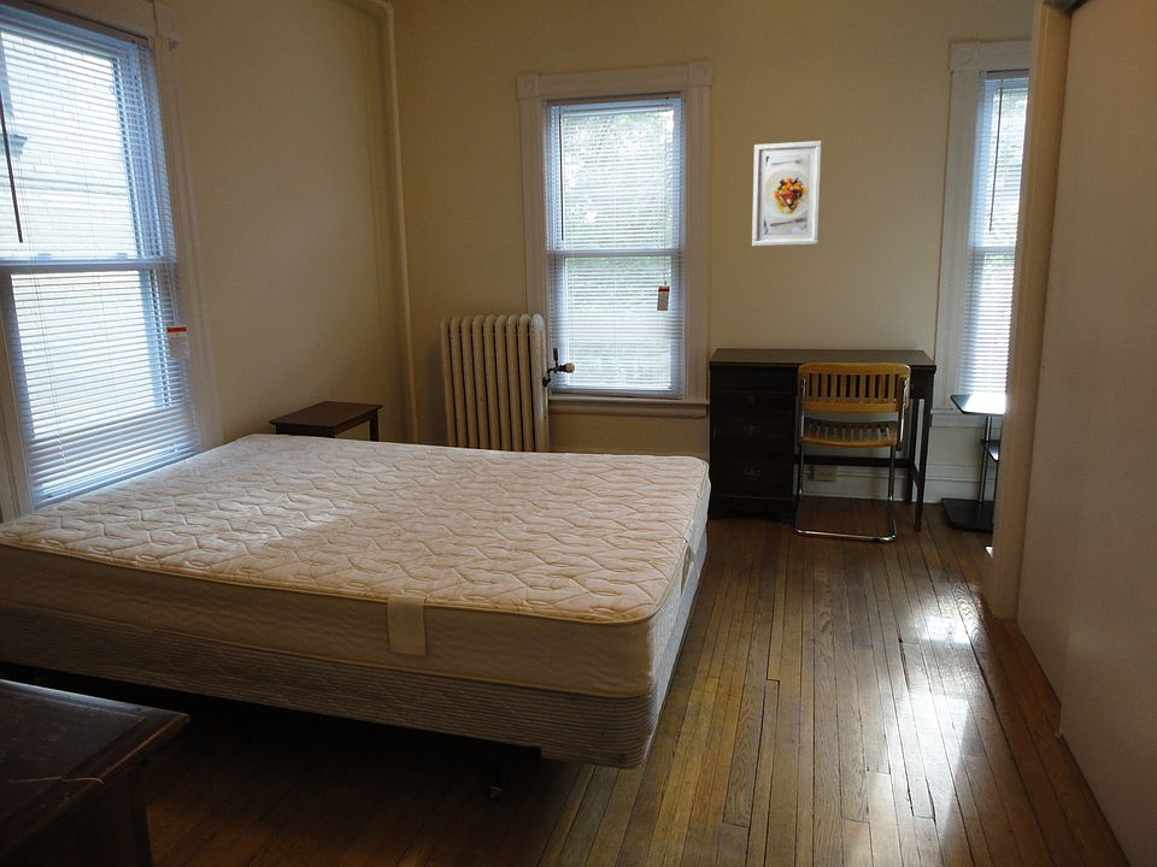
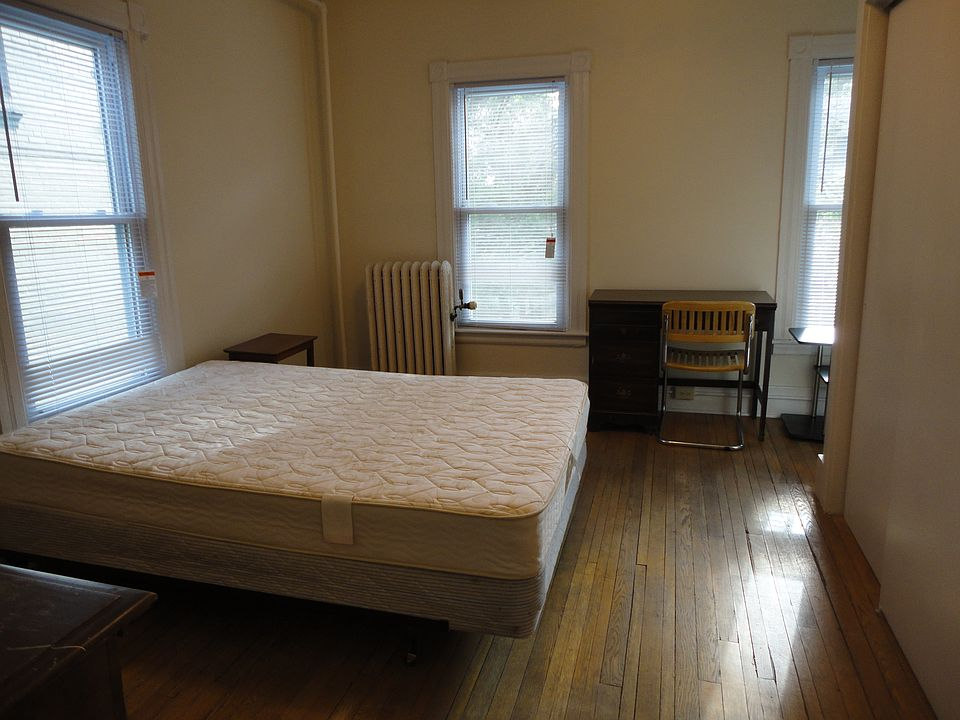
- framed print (786, 194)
